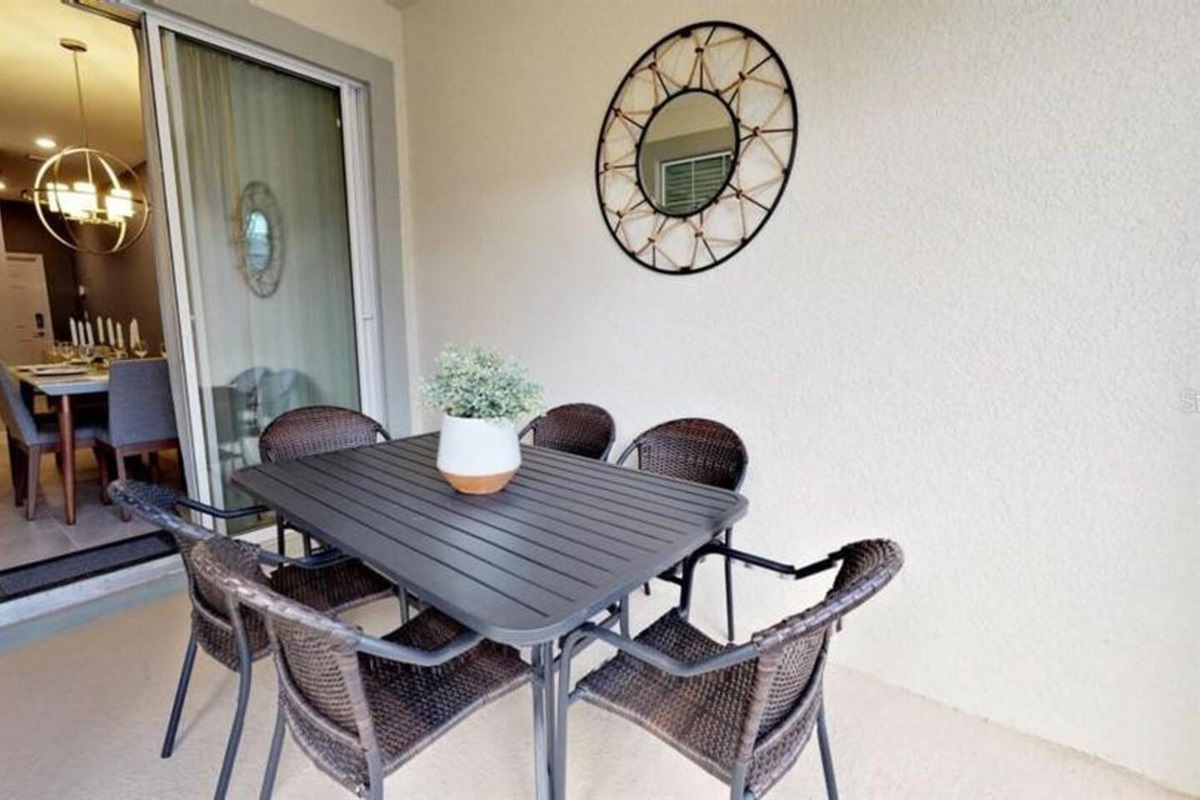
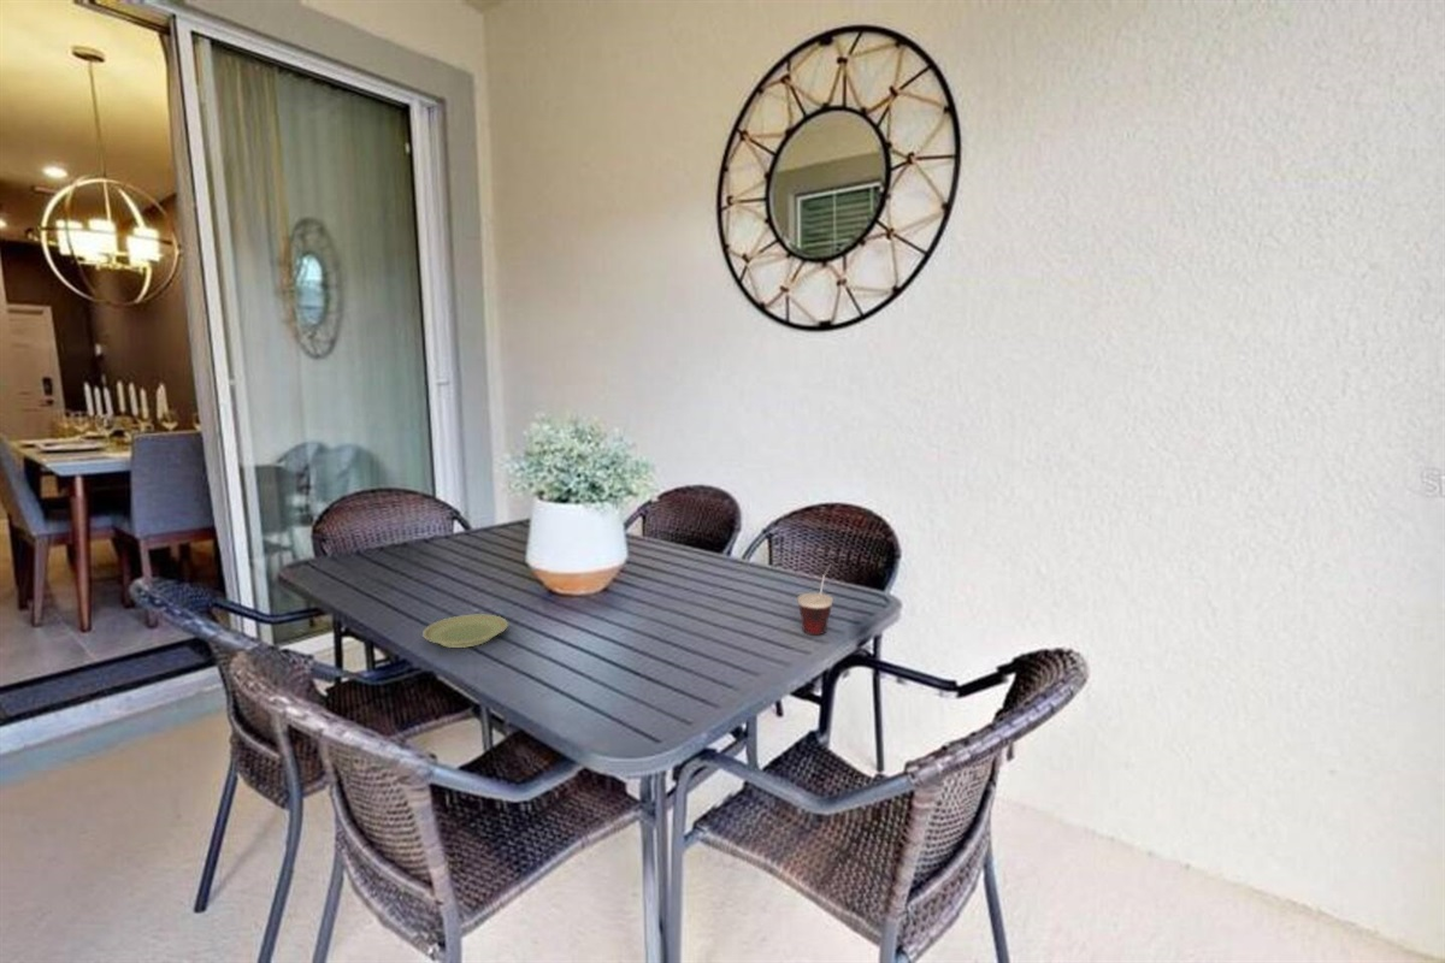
+ cup (819, 598)
+ plate (466, 632)
